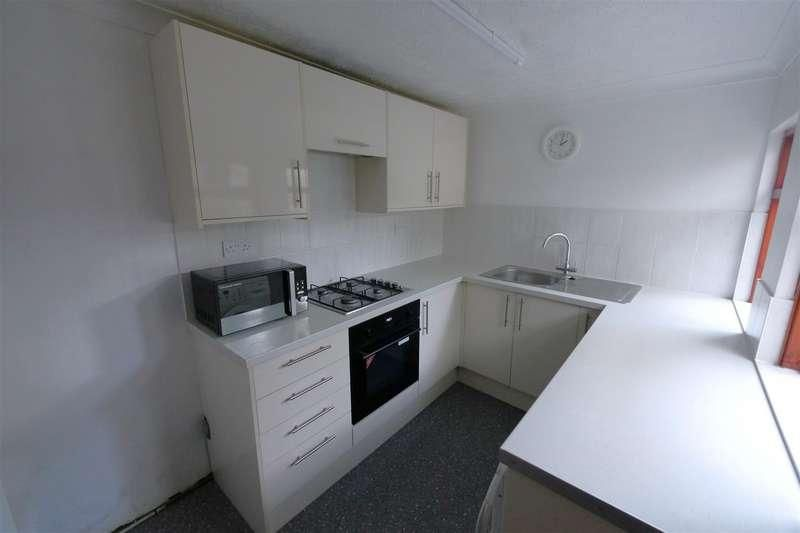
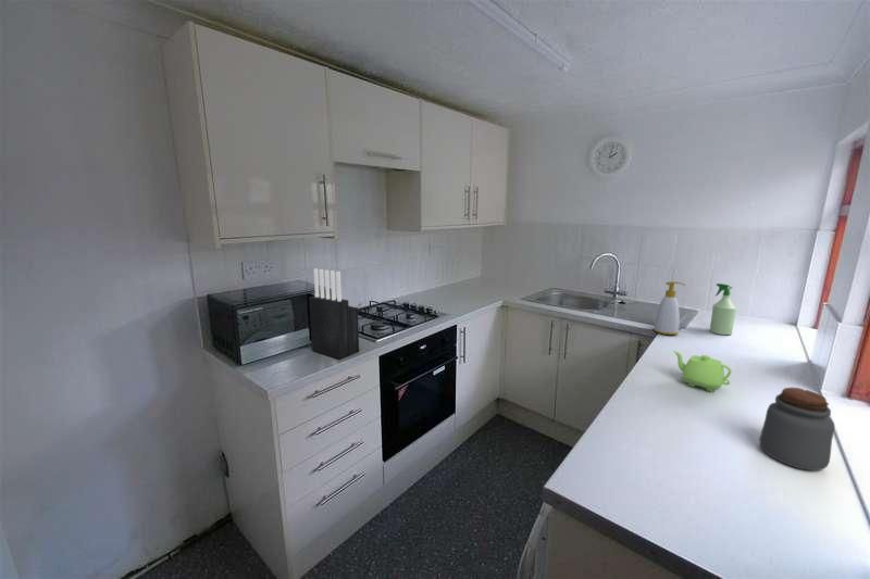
+ jar (797, 425)
+ soap bottle (669, 307)
+ spray bottle (723, 309)
+ teapot (699, 369)
+ knife block (335, 311)
